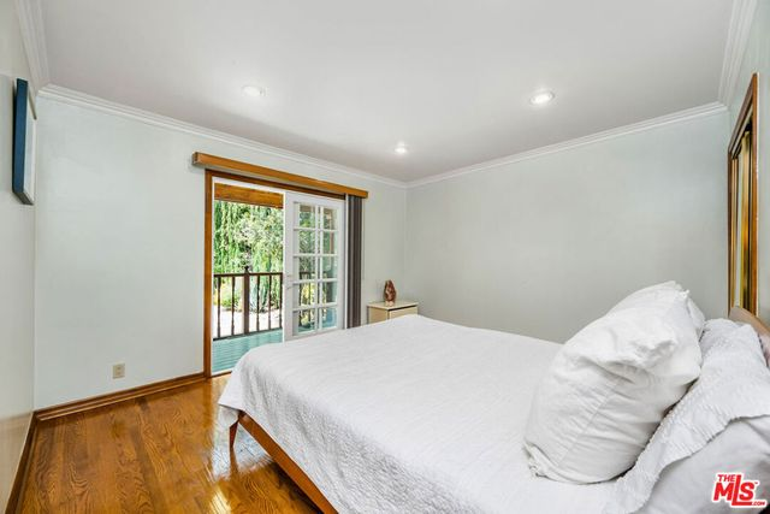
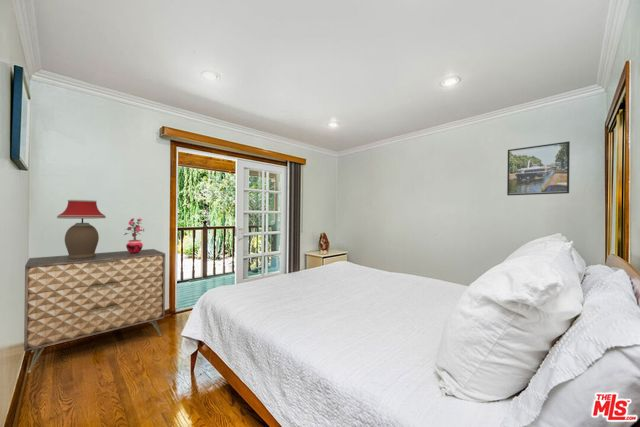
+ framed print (536, 170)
+ dresser (101, 299)
+ potted plant (133, 235)
+ table lamp (82, 228)
